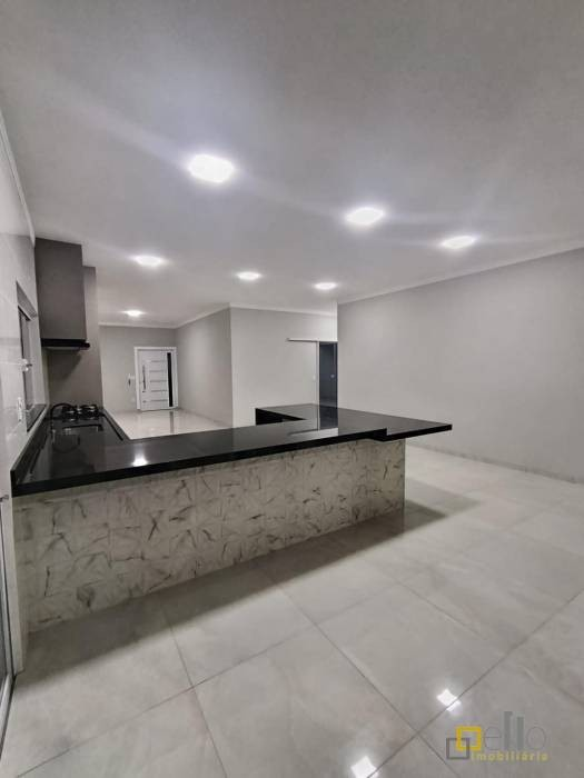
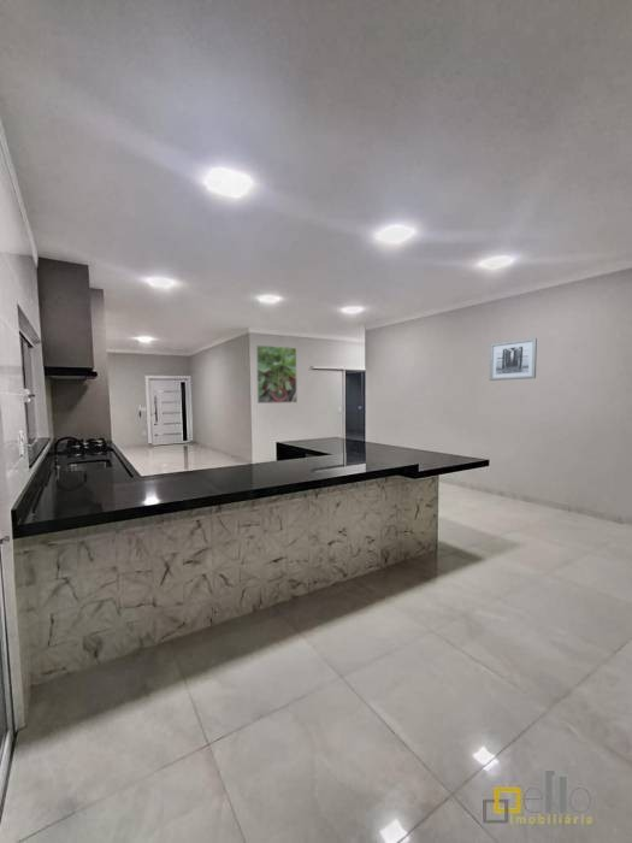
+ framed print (277, 375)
+ wall art (512, 360)
